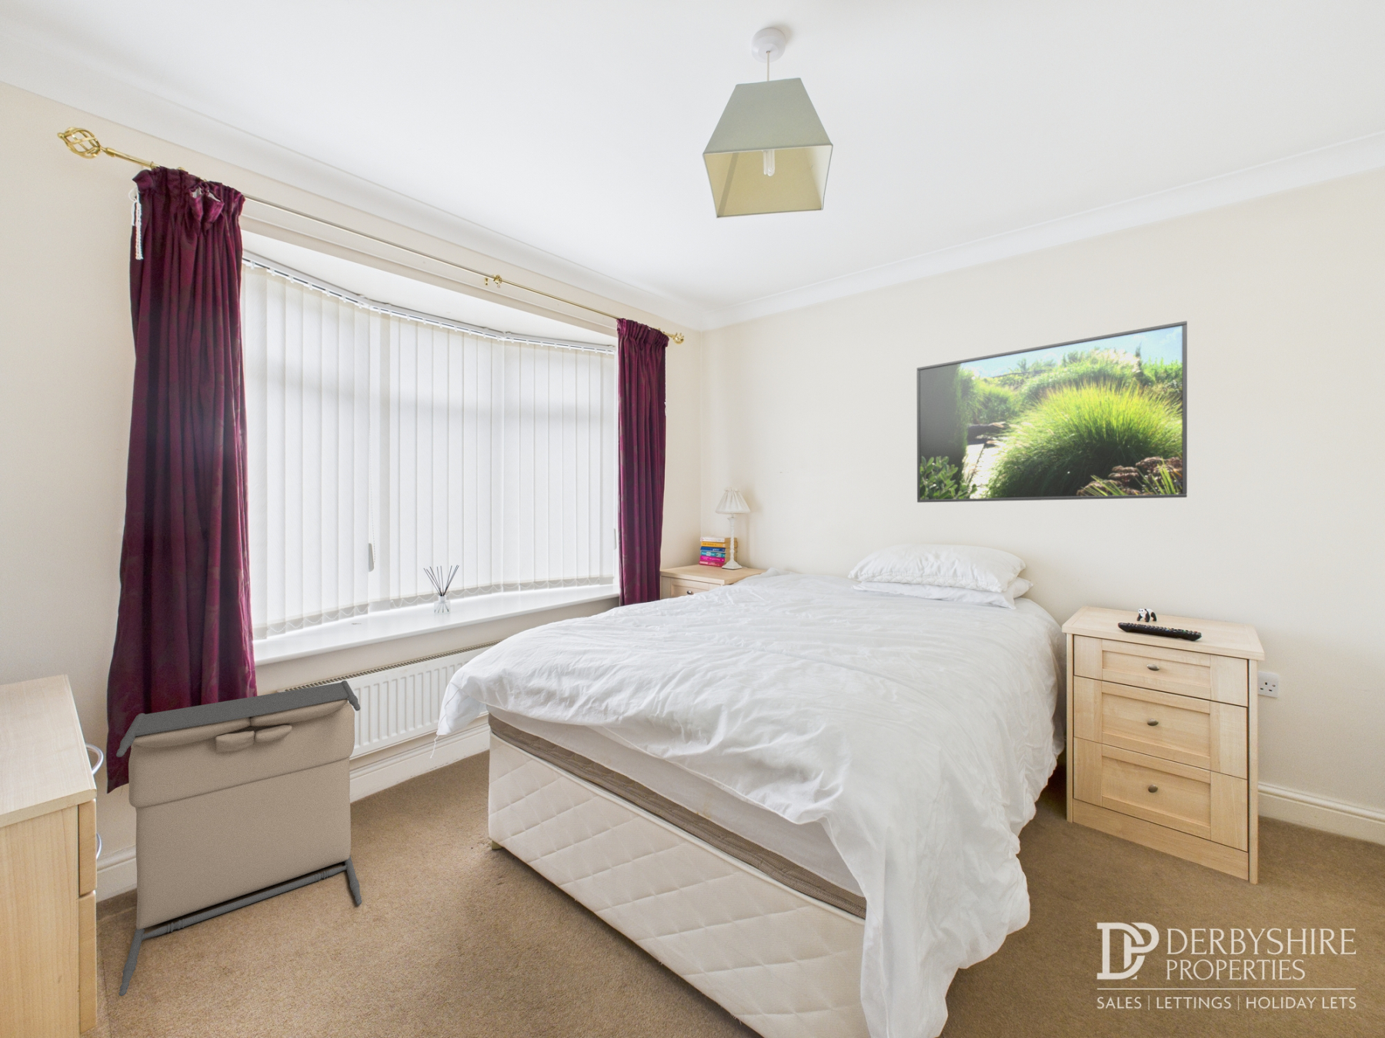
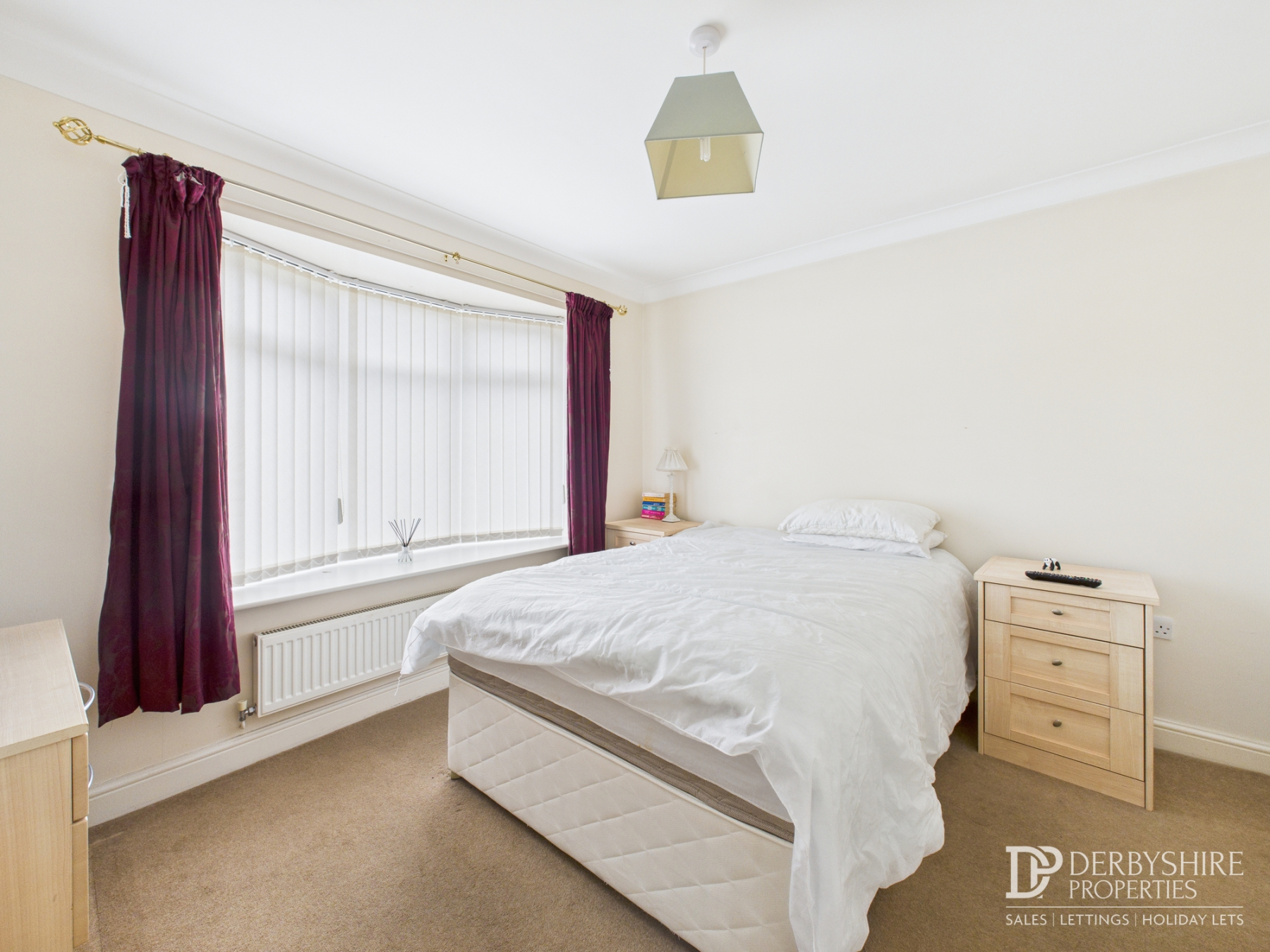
- laundry hamper (253, 811)
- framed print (1034, 424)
